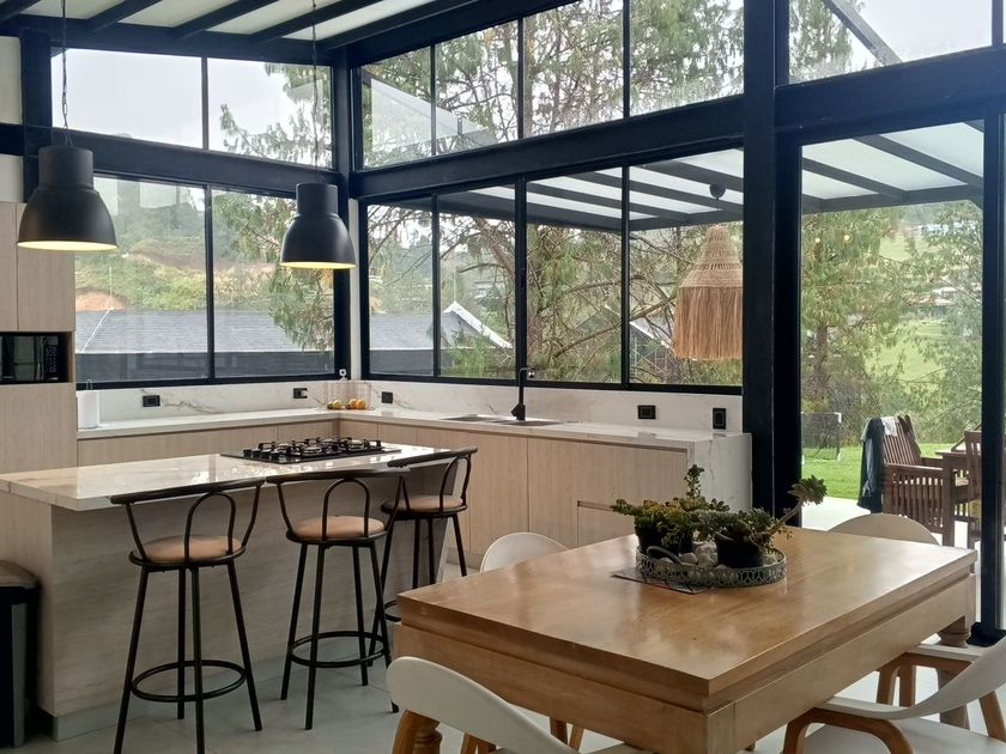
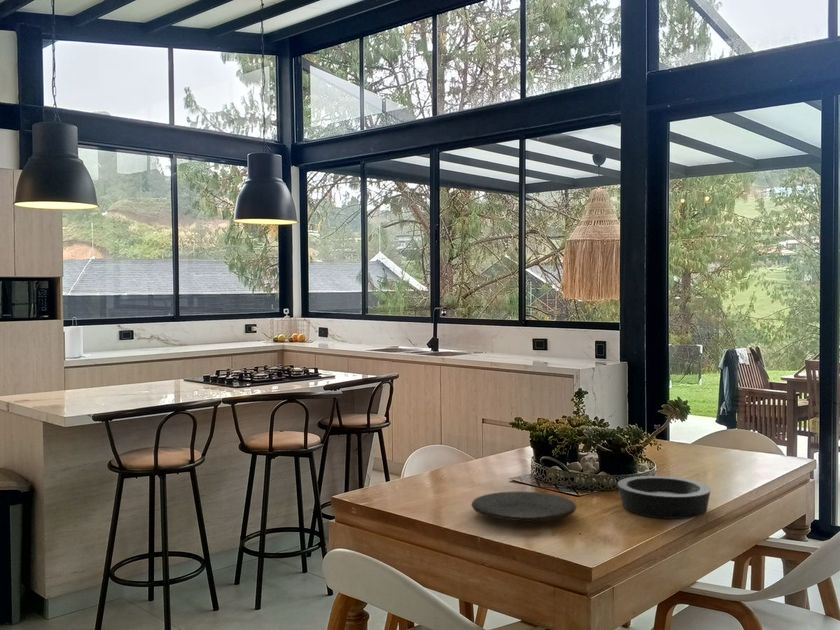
+ bowl (663, 497)
+ plate (523, 509)
